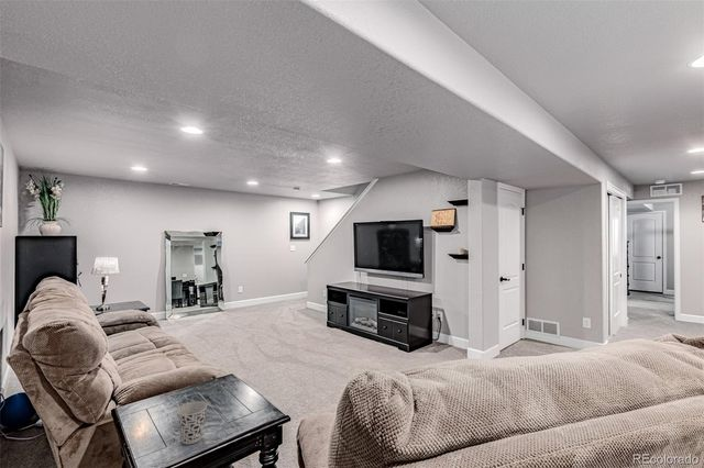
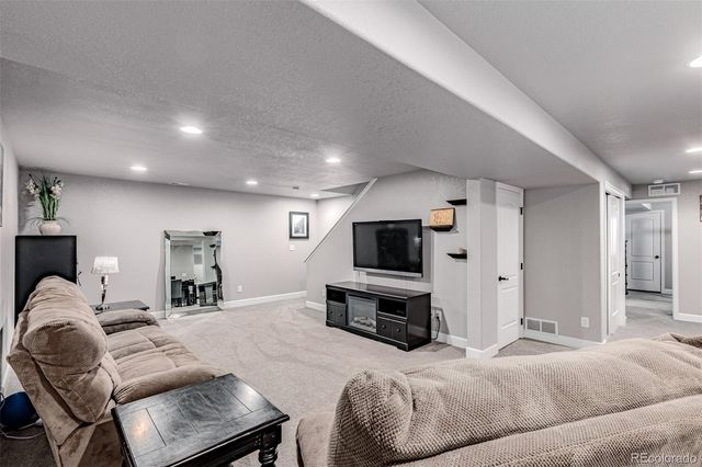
- cup (191, 423)
